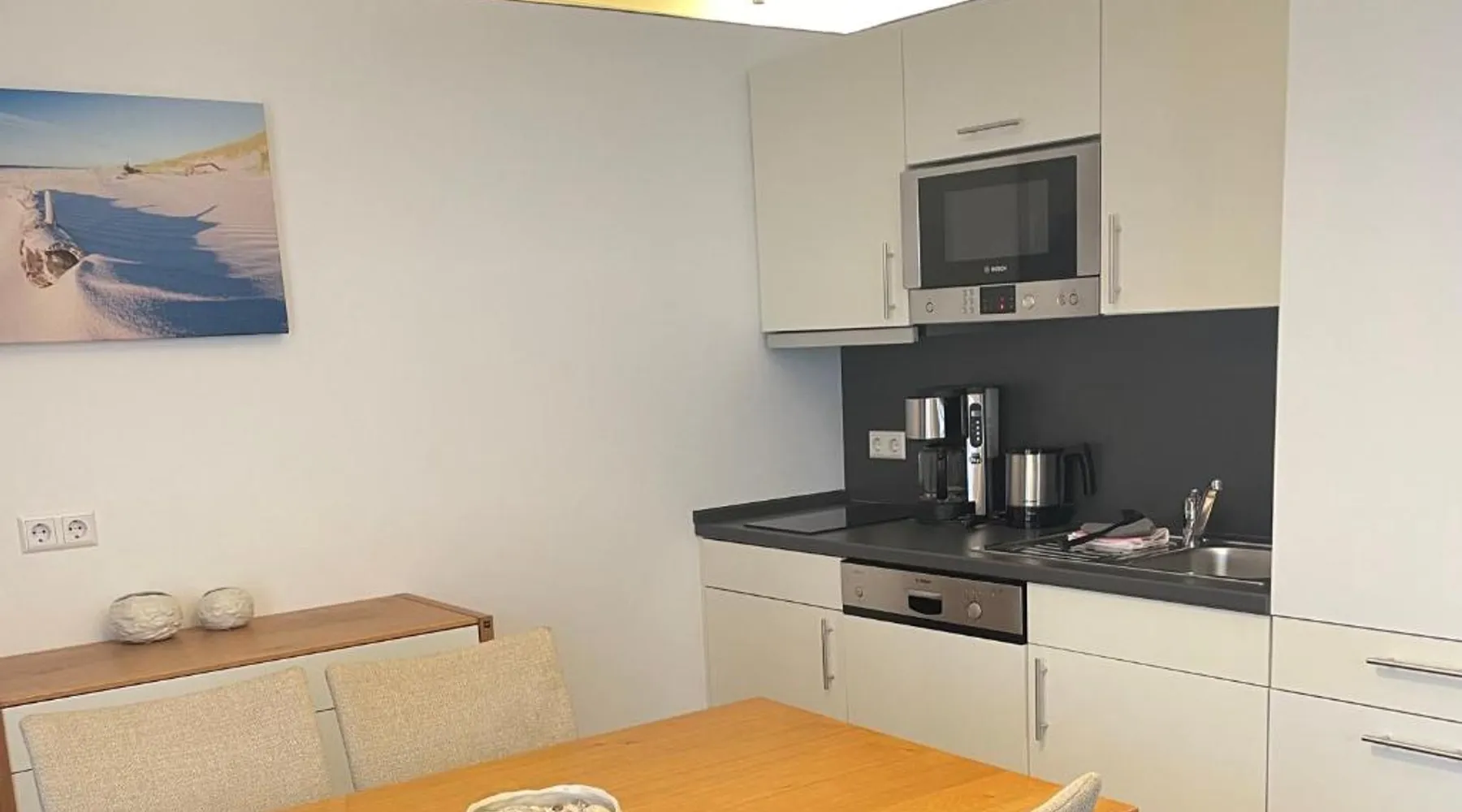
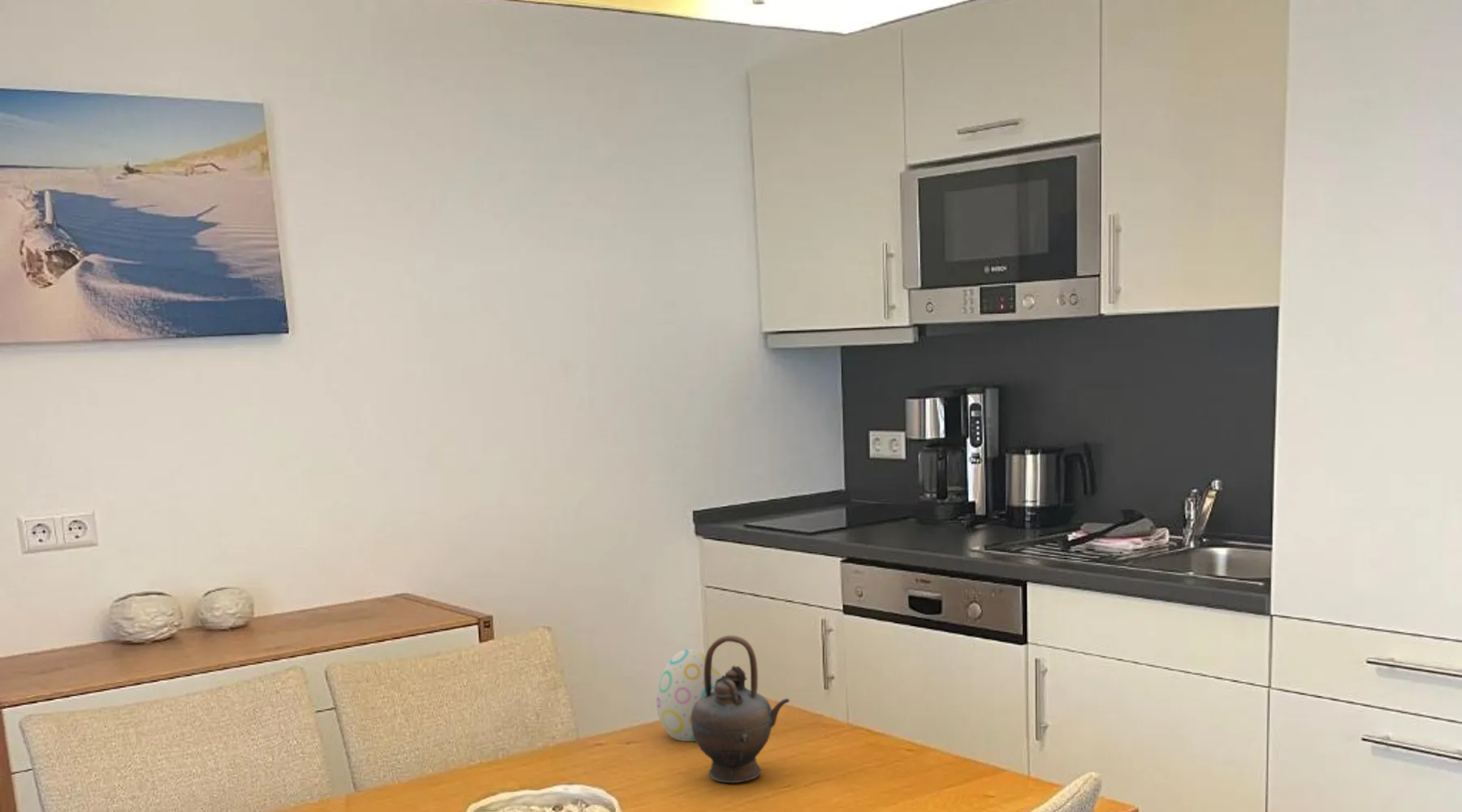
+ teapot (740, 706)
+ decorative egg (690, 691)
